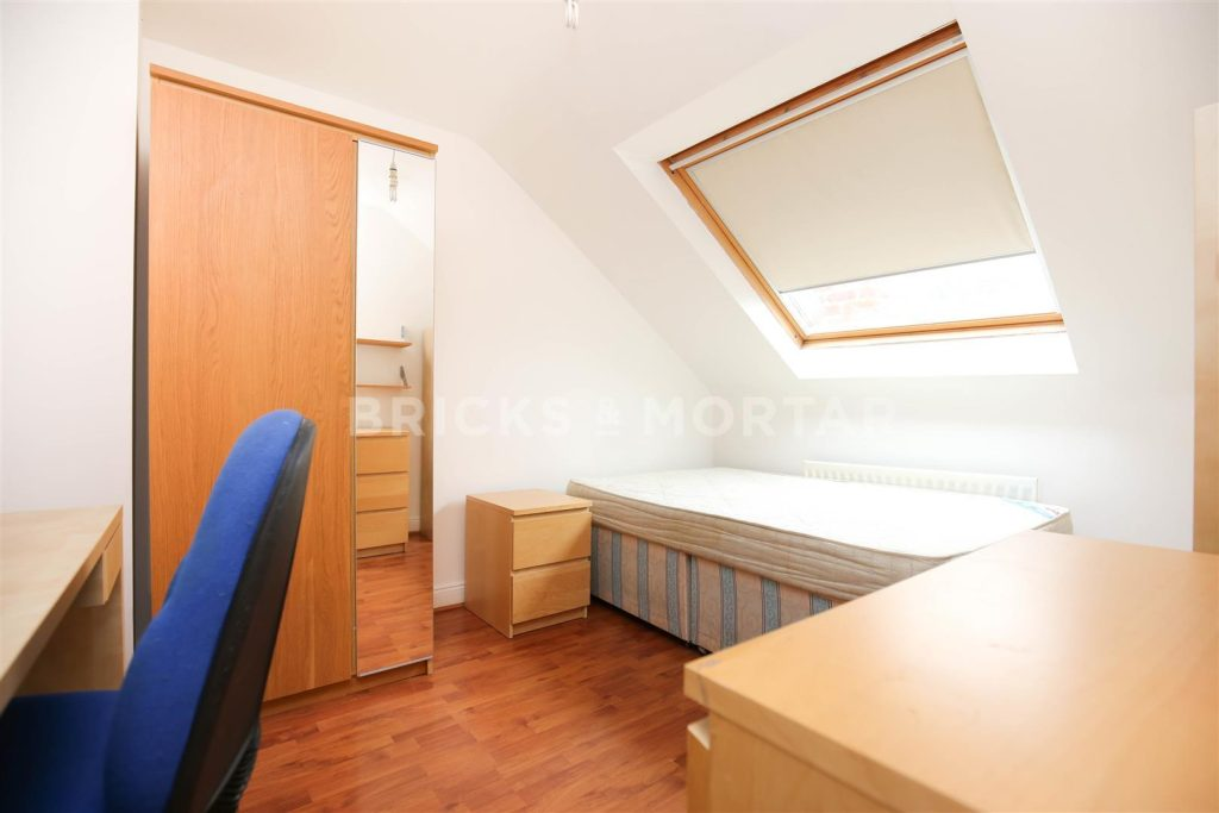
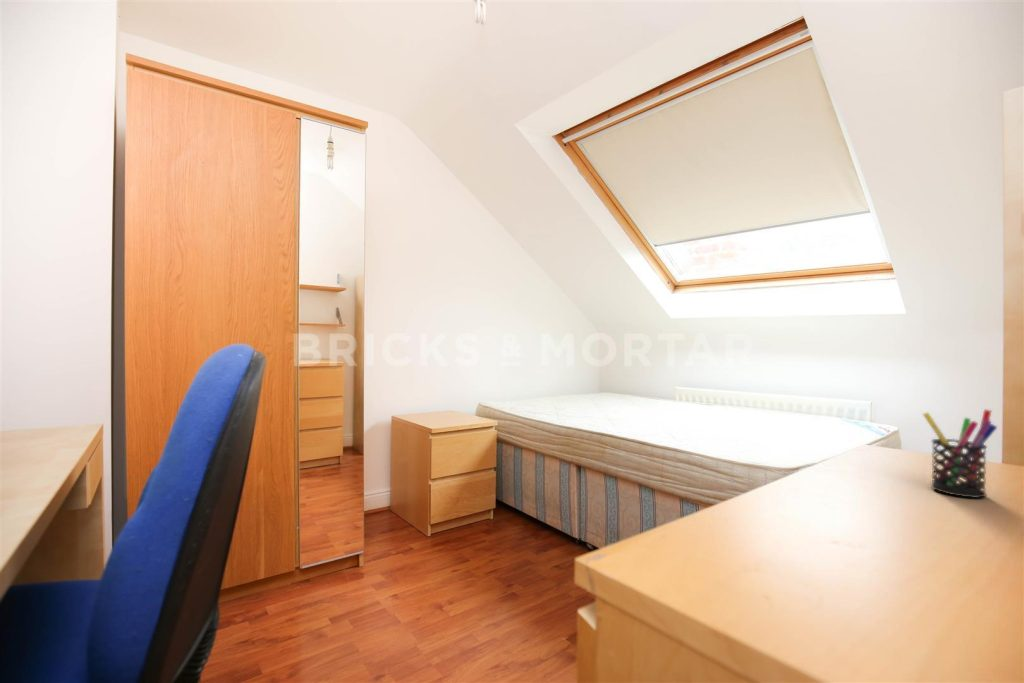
+ pen holder (962, 449)
